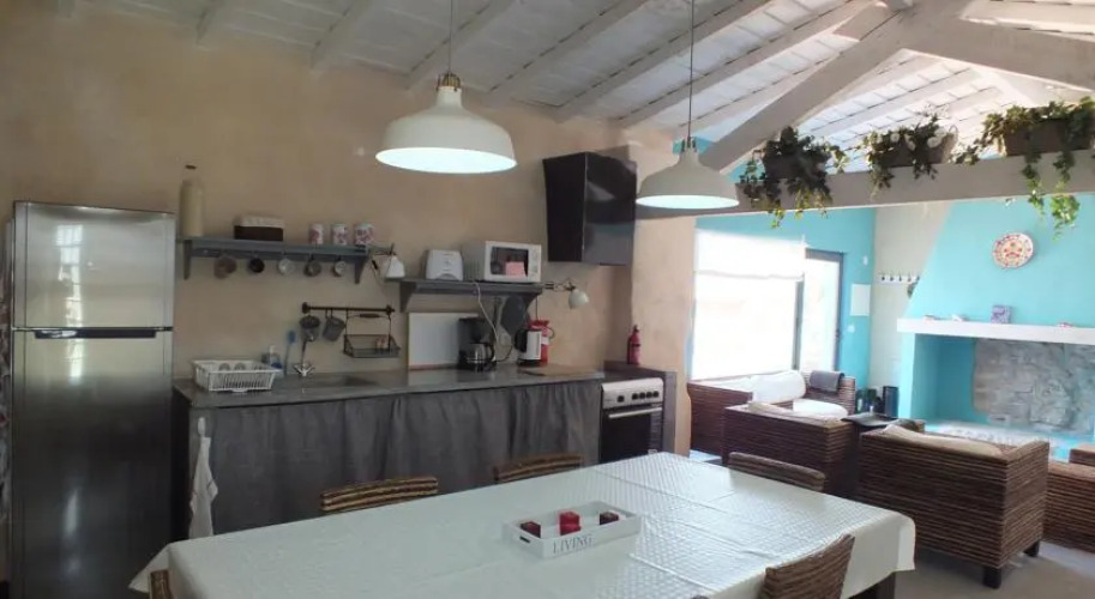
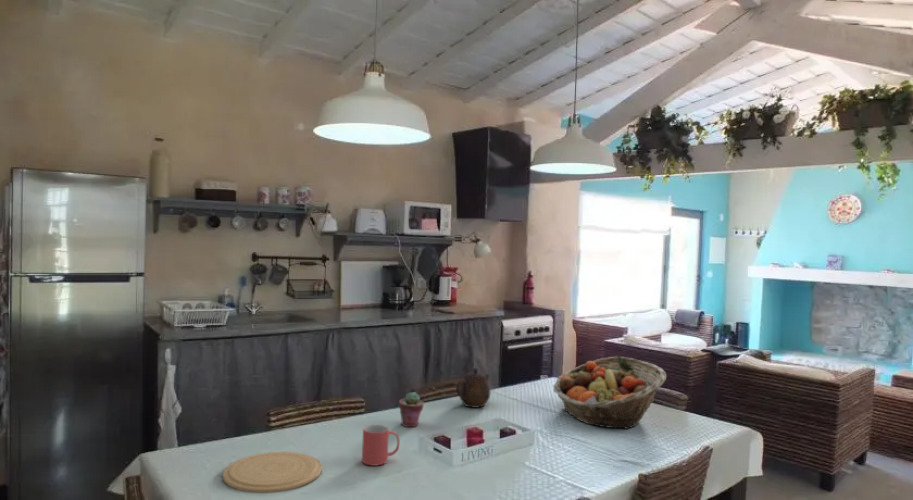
+ potted succulent (411, 408)
+ mug (381, 444)
+ teapot (473, 386)
+ fruit basket (607, 389)
+ plate (273, 469)
